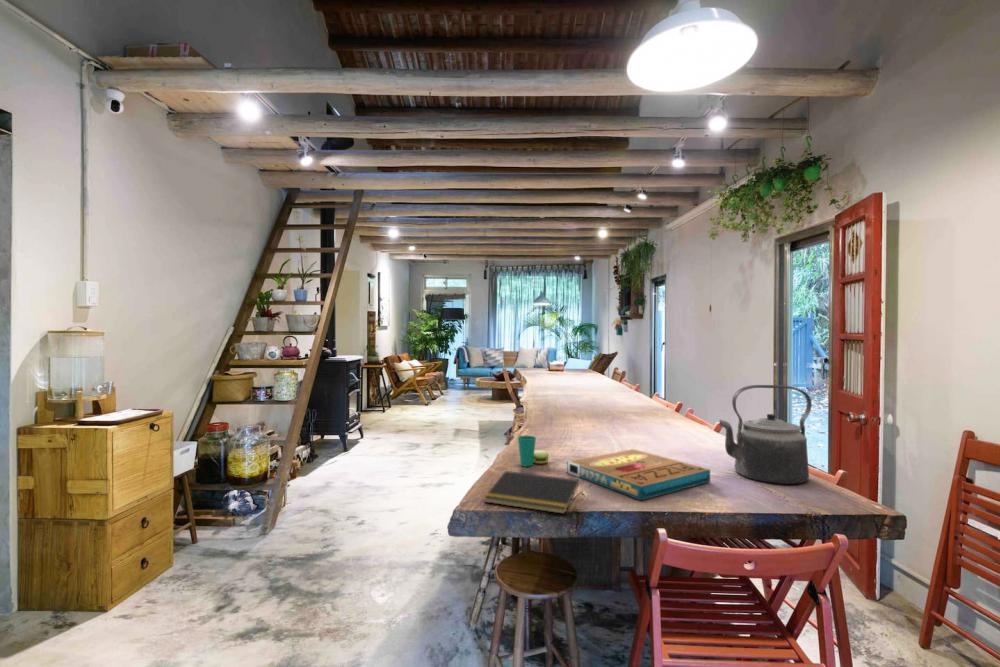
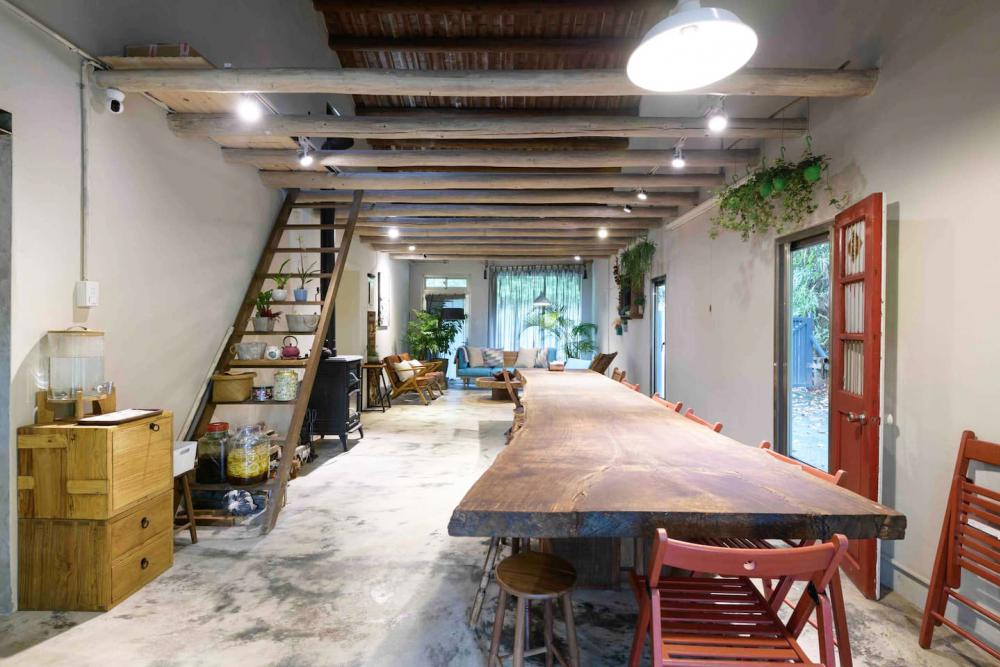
- pizza box (636, 471)
- kettle (763, 429)
- notepad (532, 490)
- cup (533, 449)
